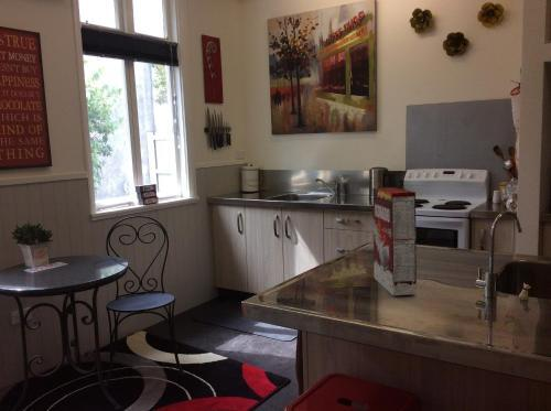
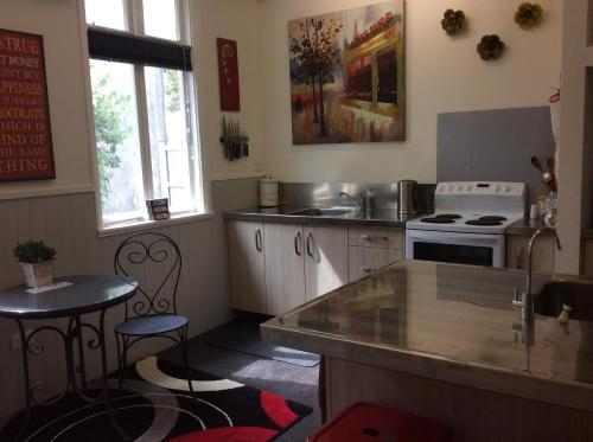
- cereal box (392, 238)
